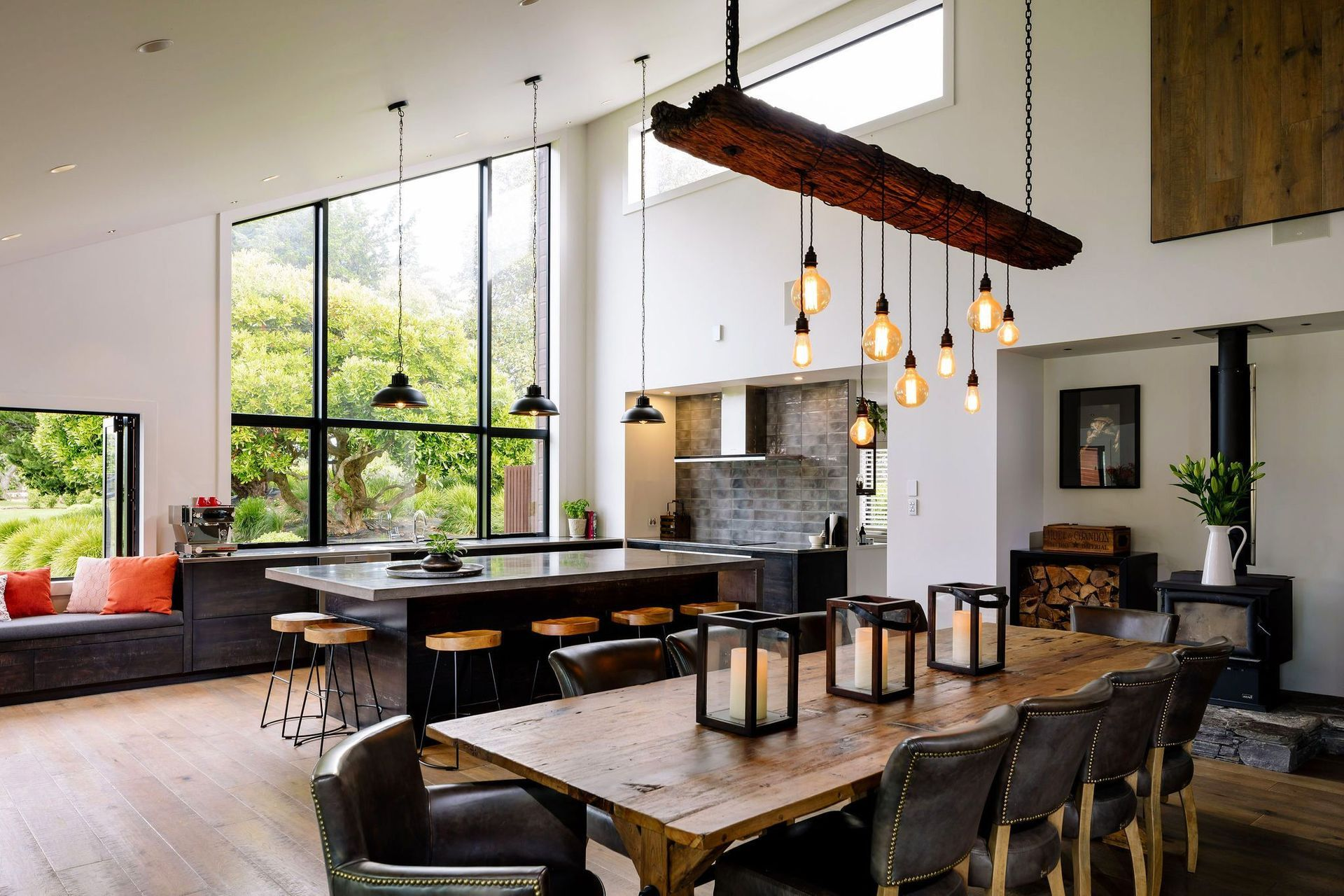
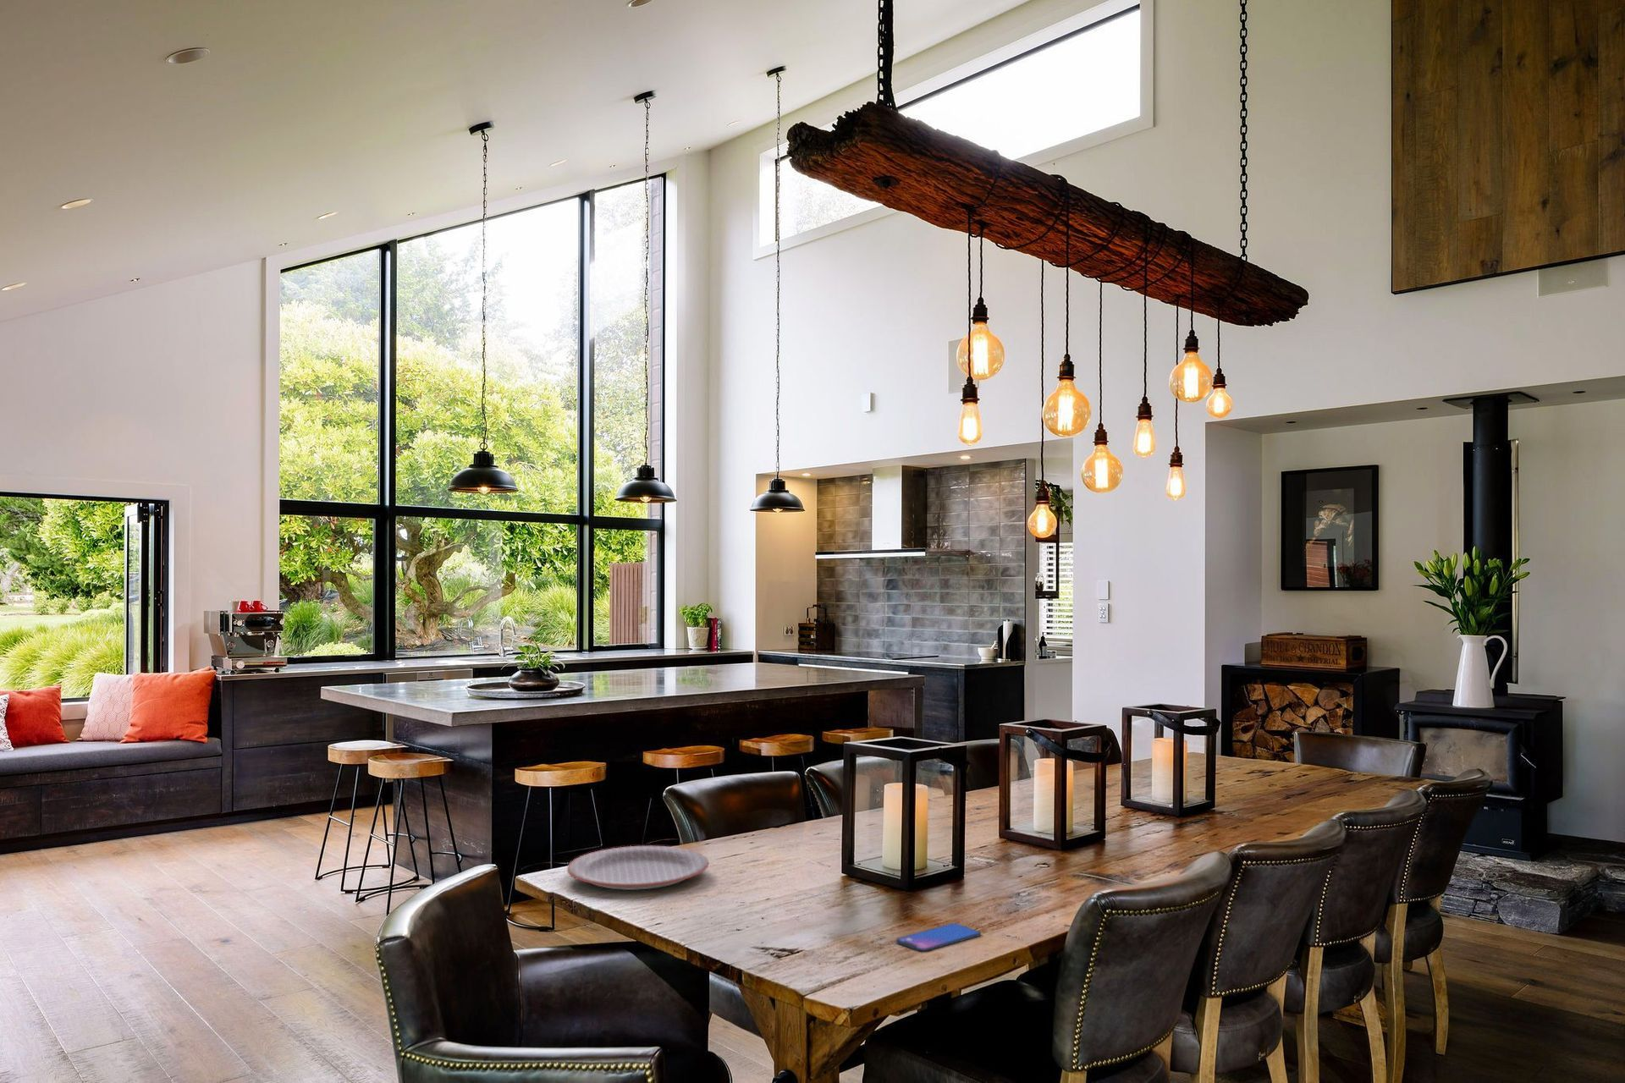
+ smartphone (938, 938)
+ plate (638, 869)
